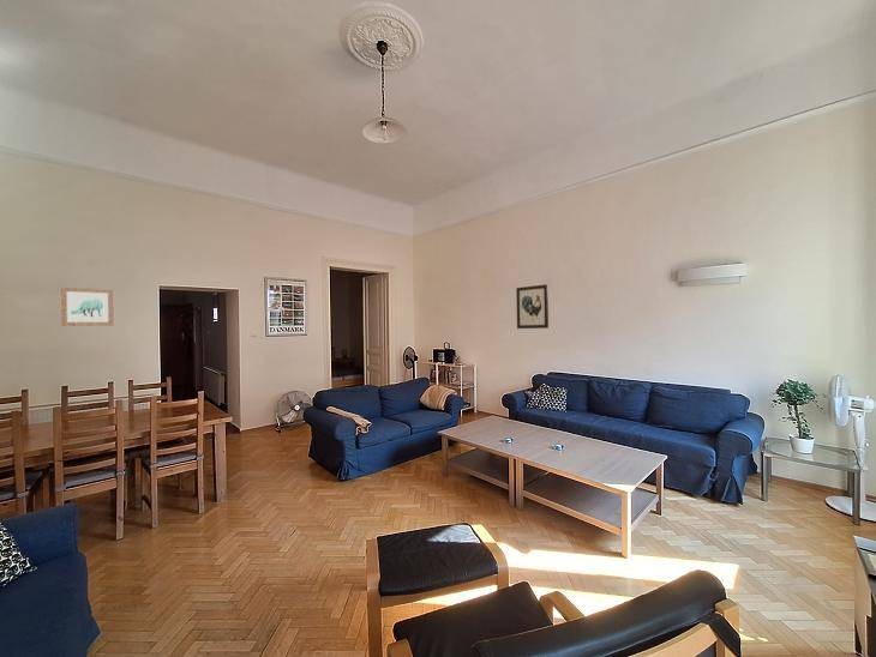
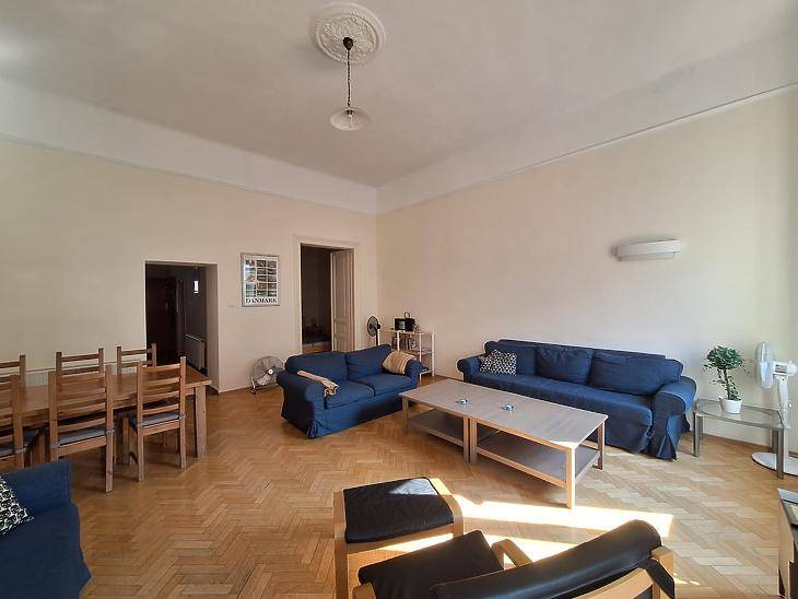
- wall art (88, 307)
- wall art (532, 307)
